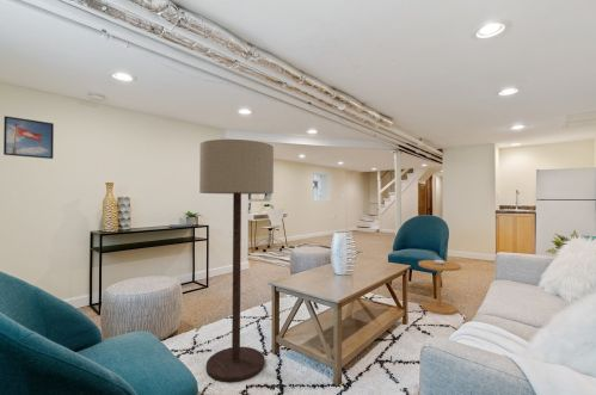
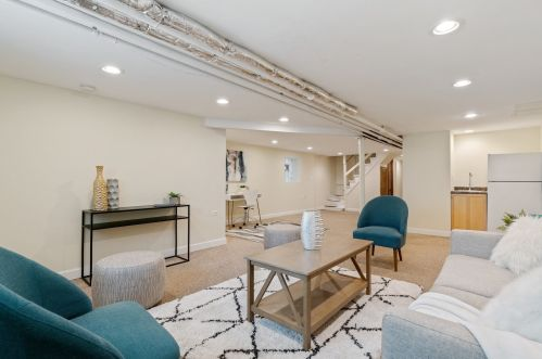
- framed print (29, 137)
- side table (438, 284)
- floor lamp (236, 255)
